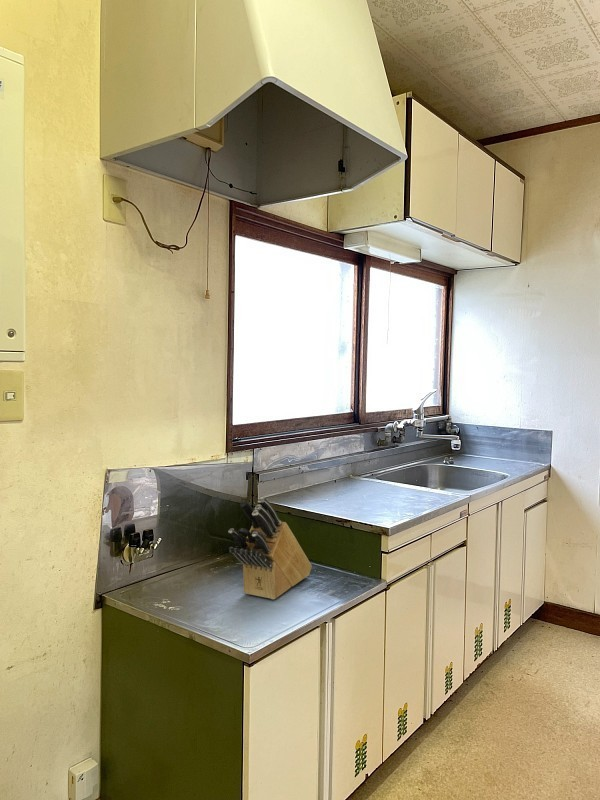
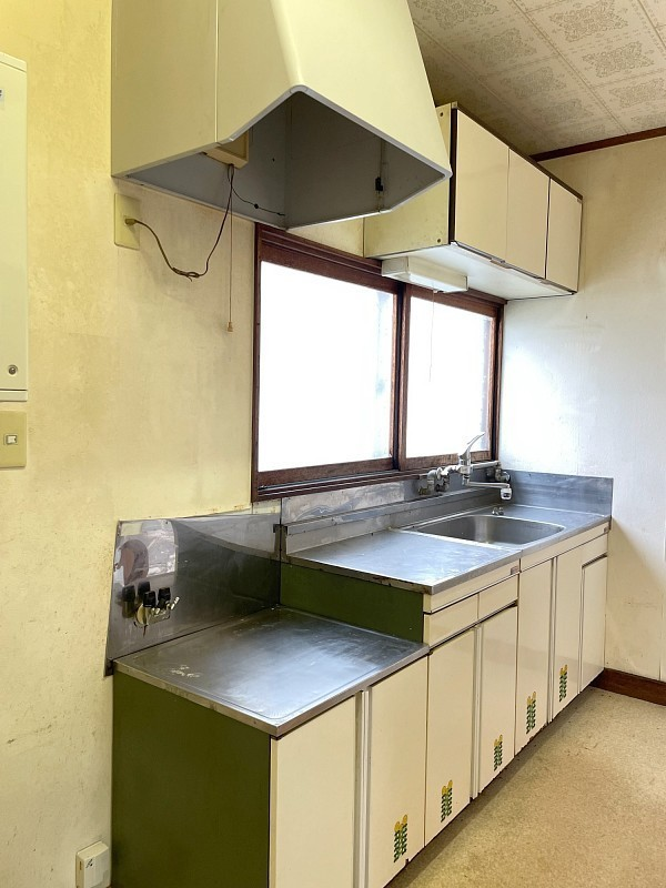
- knife block (272, 539)
